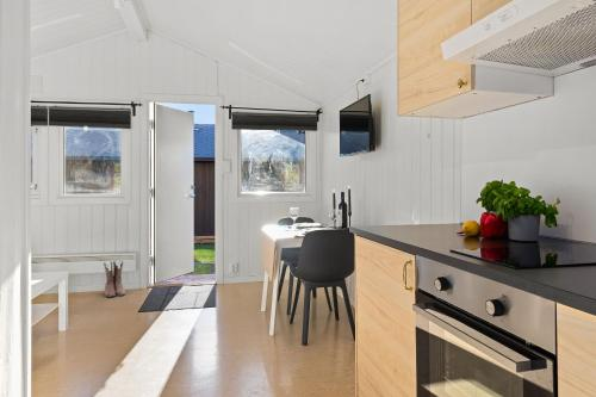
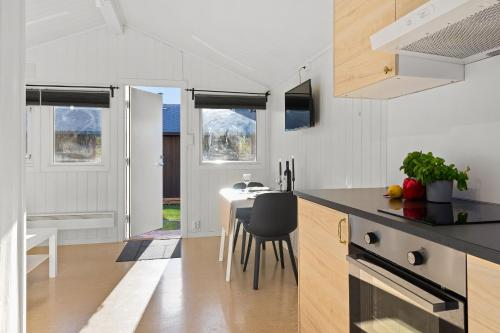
- boots (114, 277)
